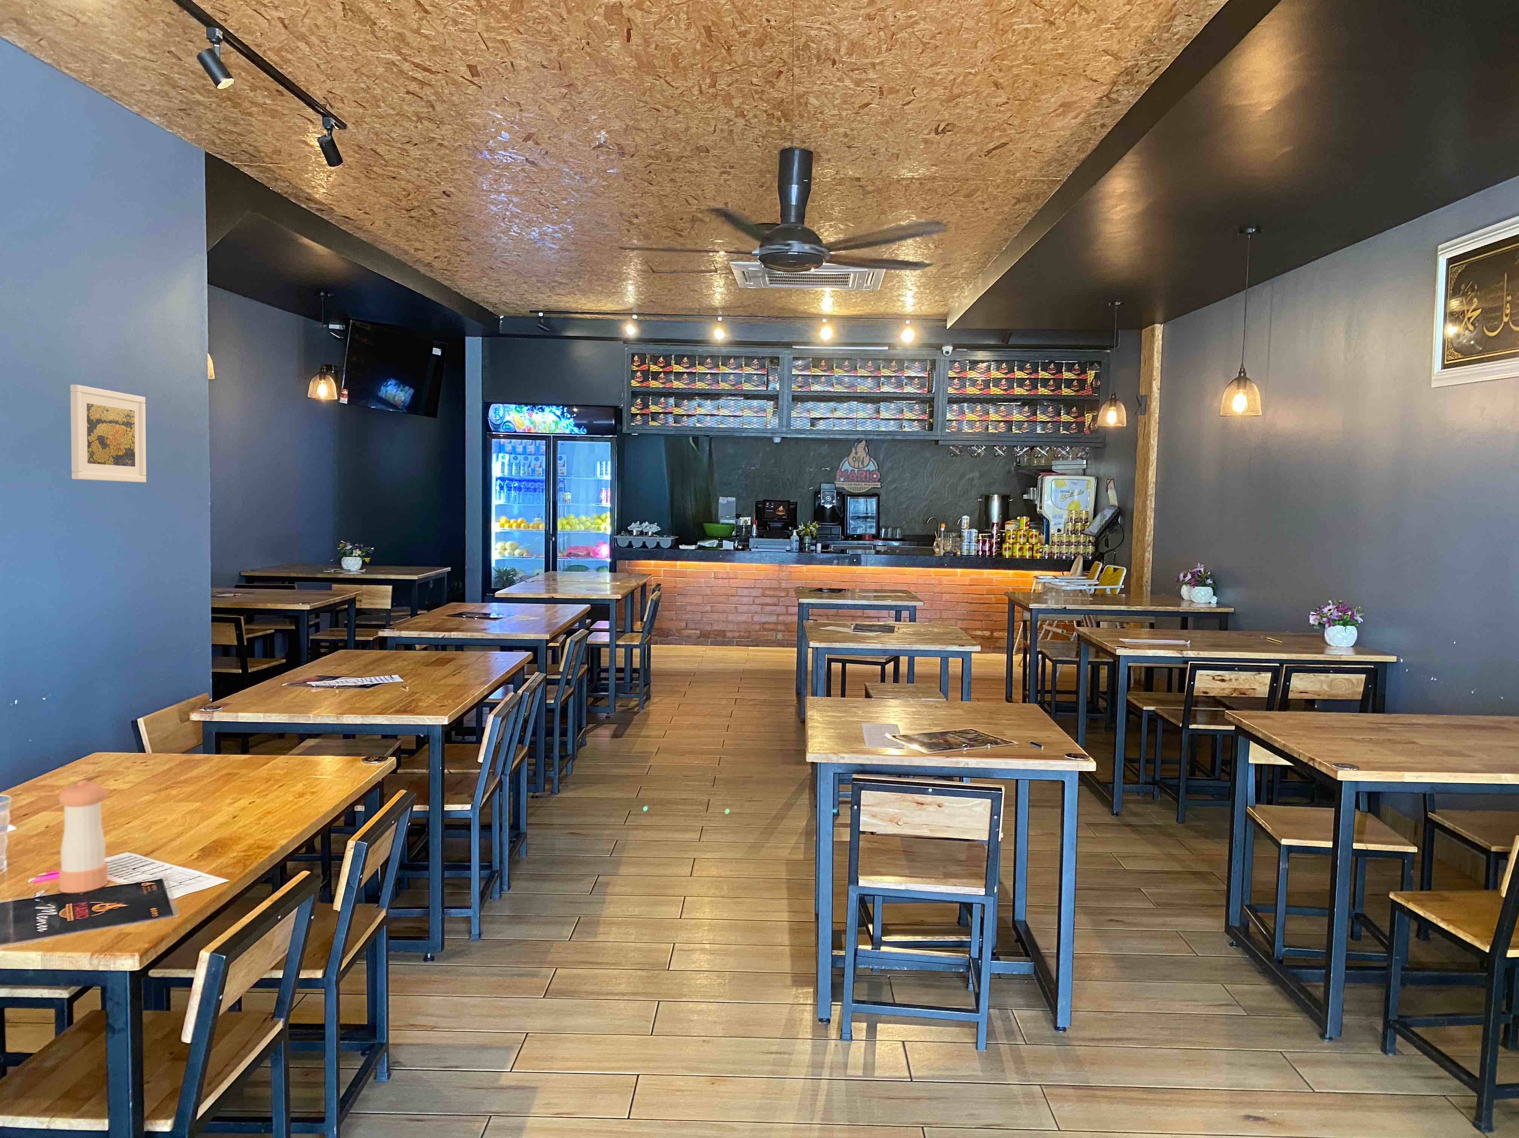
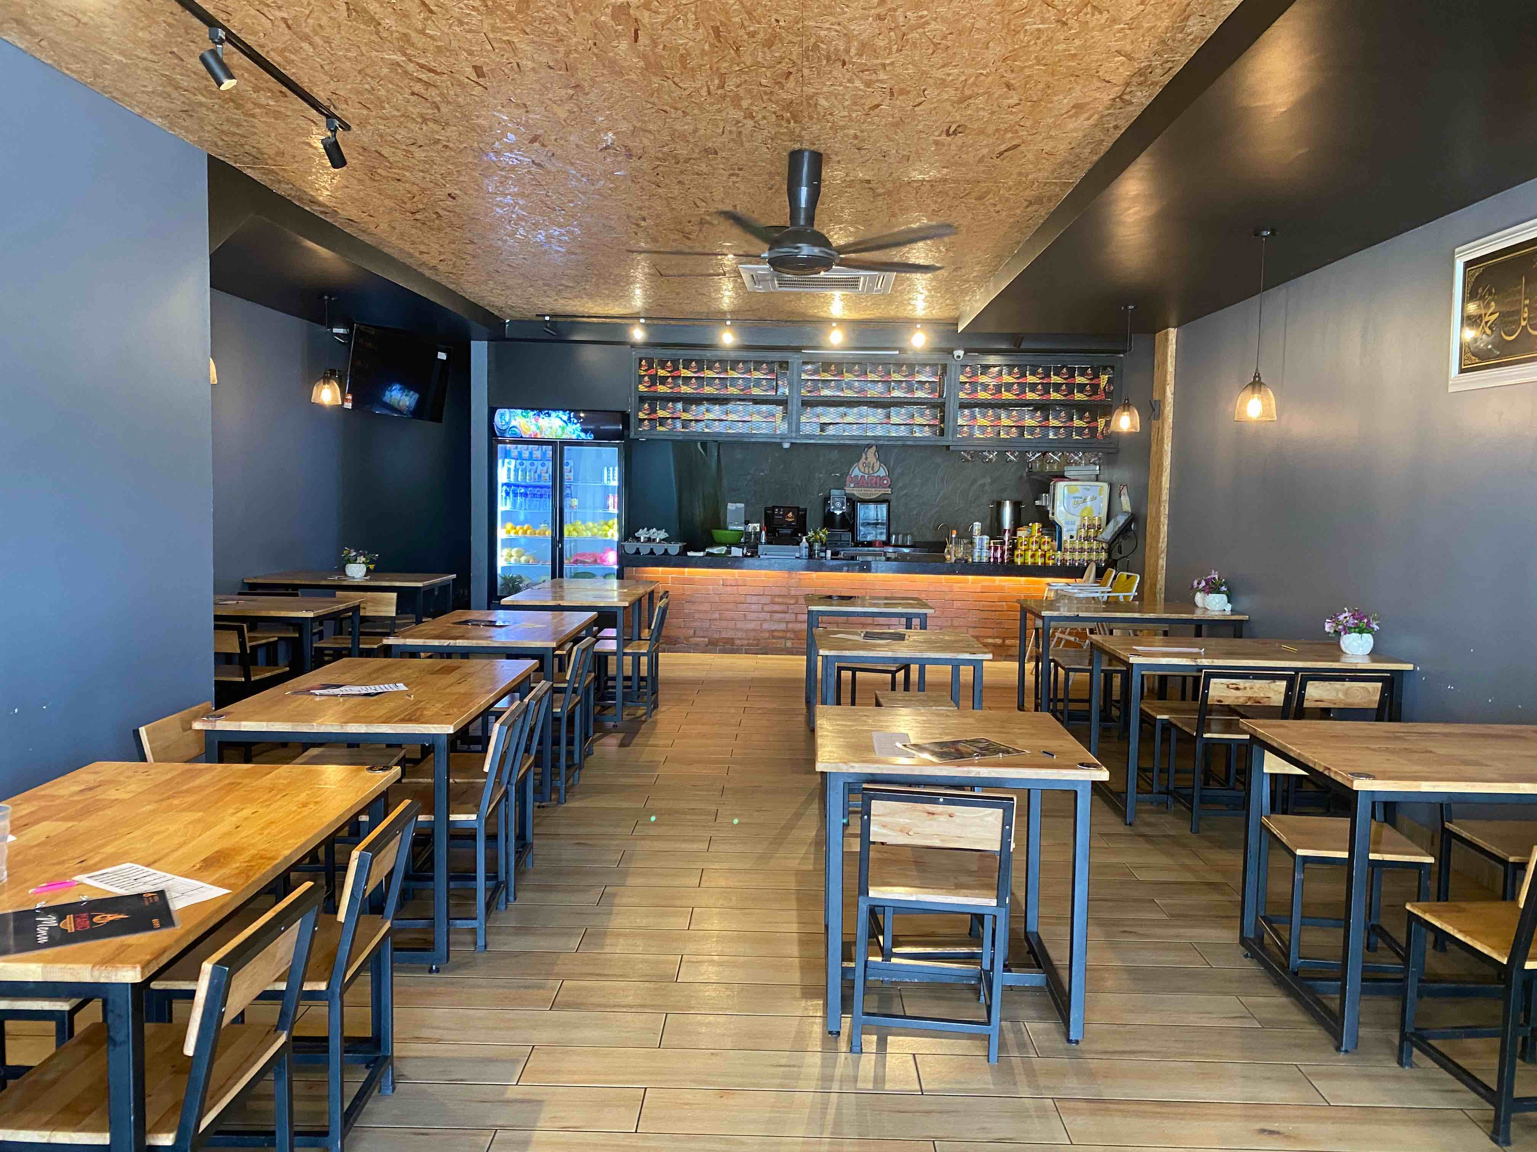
- pepper shaker (83, 833)
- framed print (110, 436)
